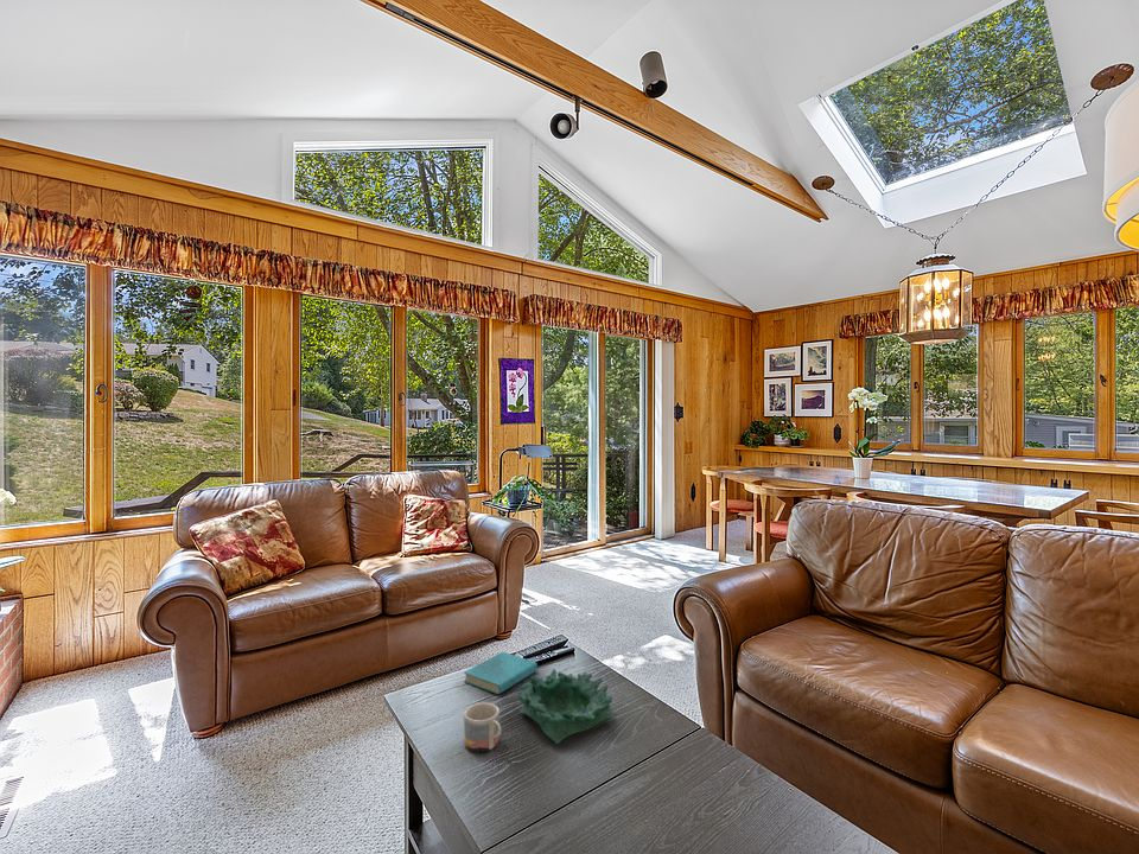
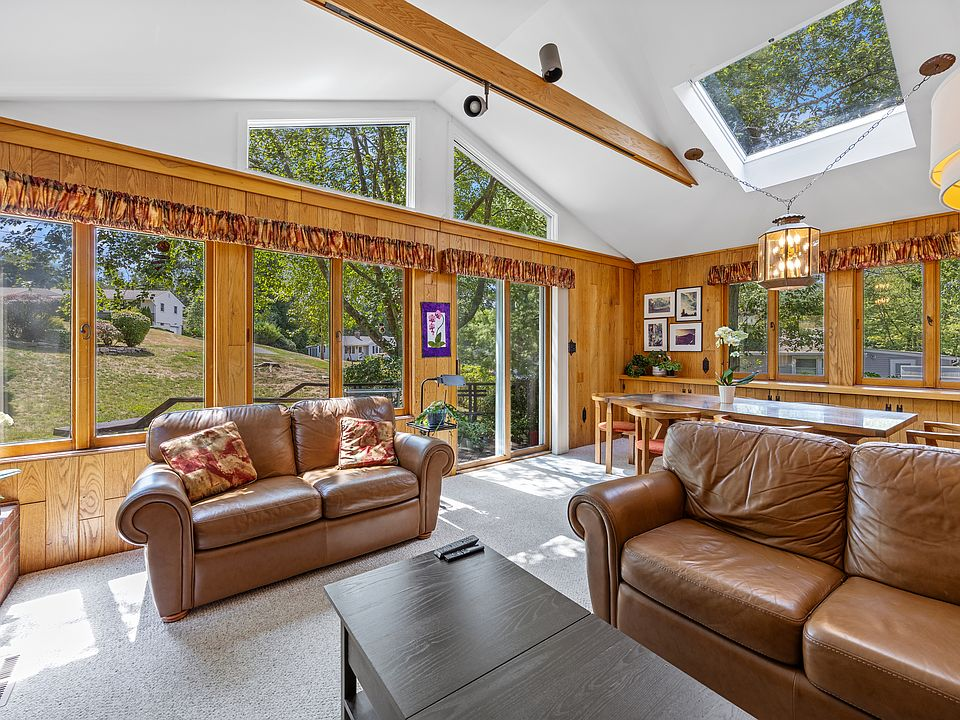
- book (501, 671)
- decorative bowl (566, 702)
- mug (485, 729)
